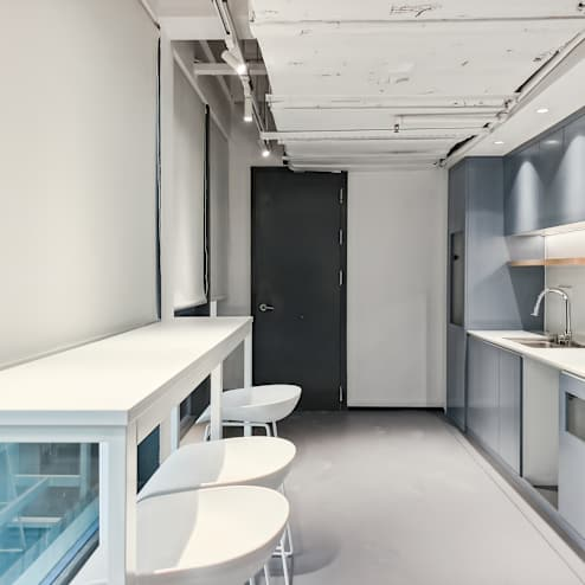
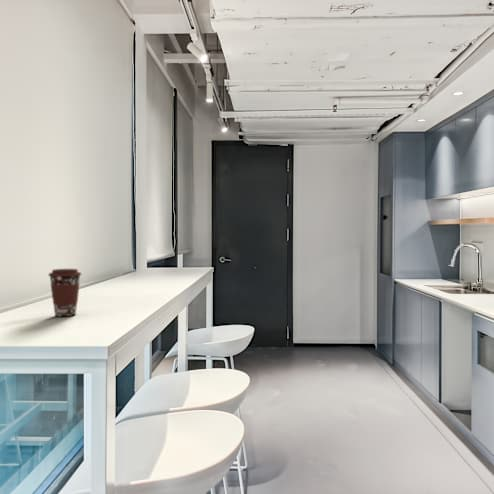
+ coffee cup (65, 292)
